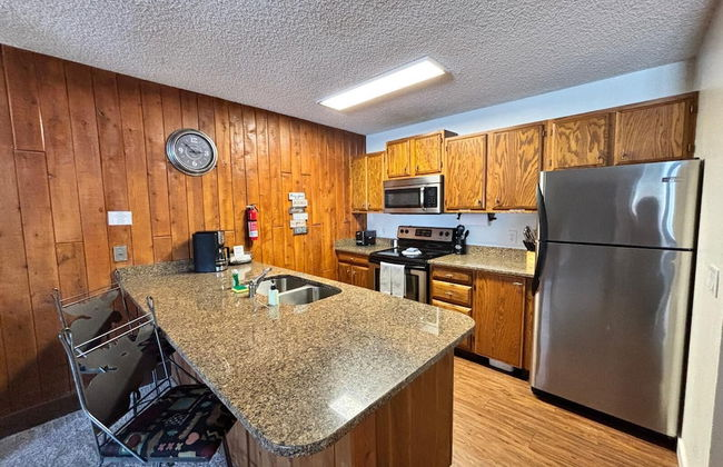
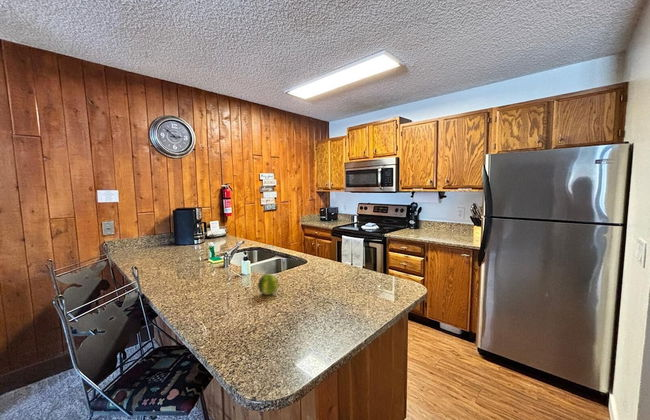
+ fruit (268, 284)
